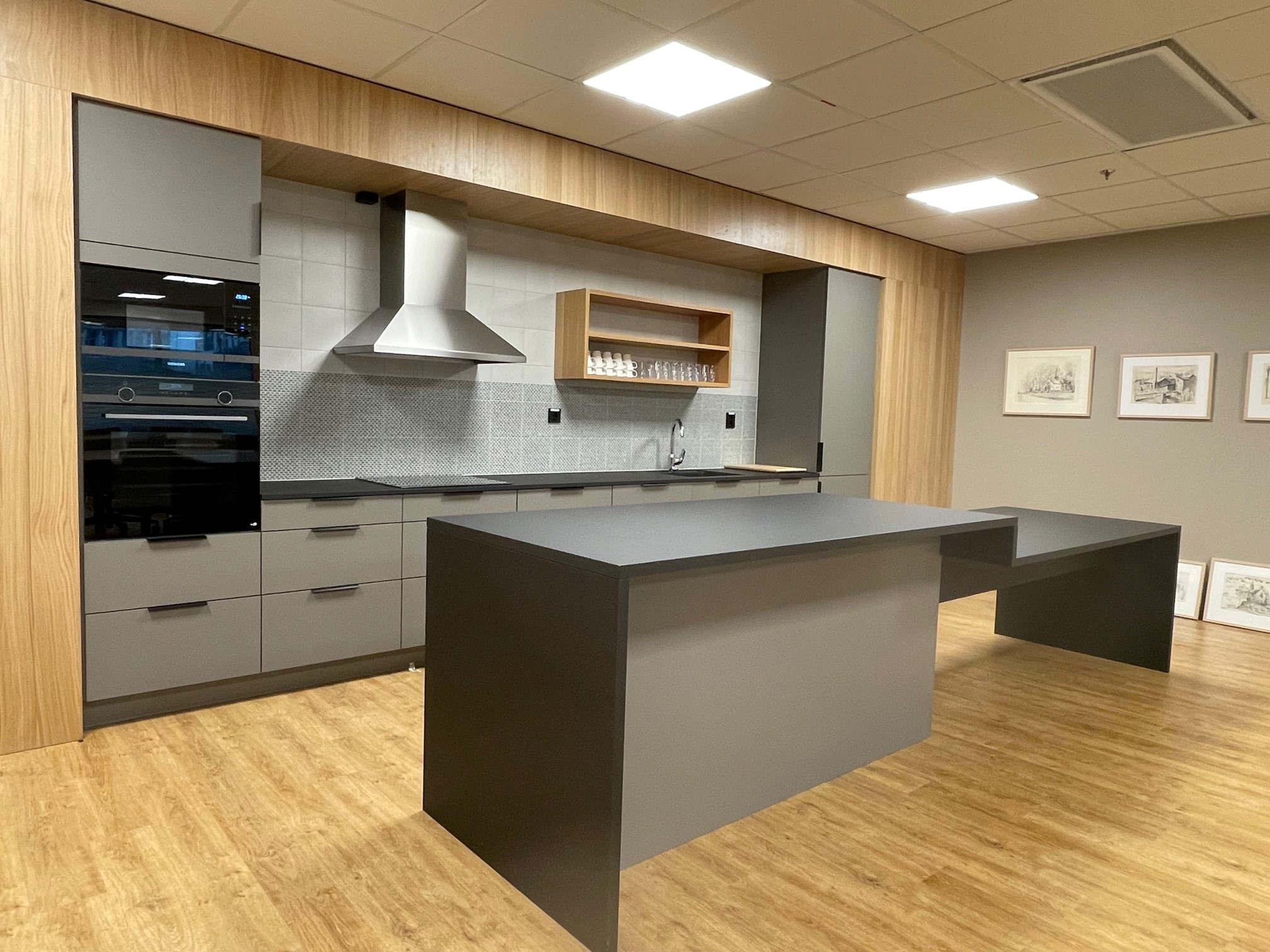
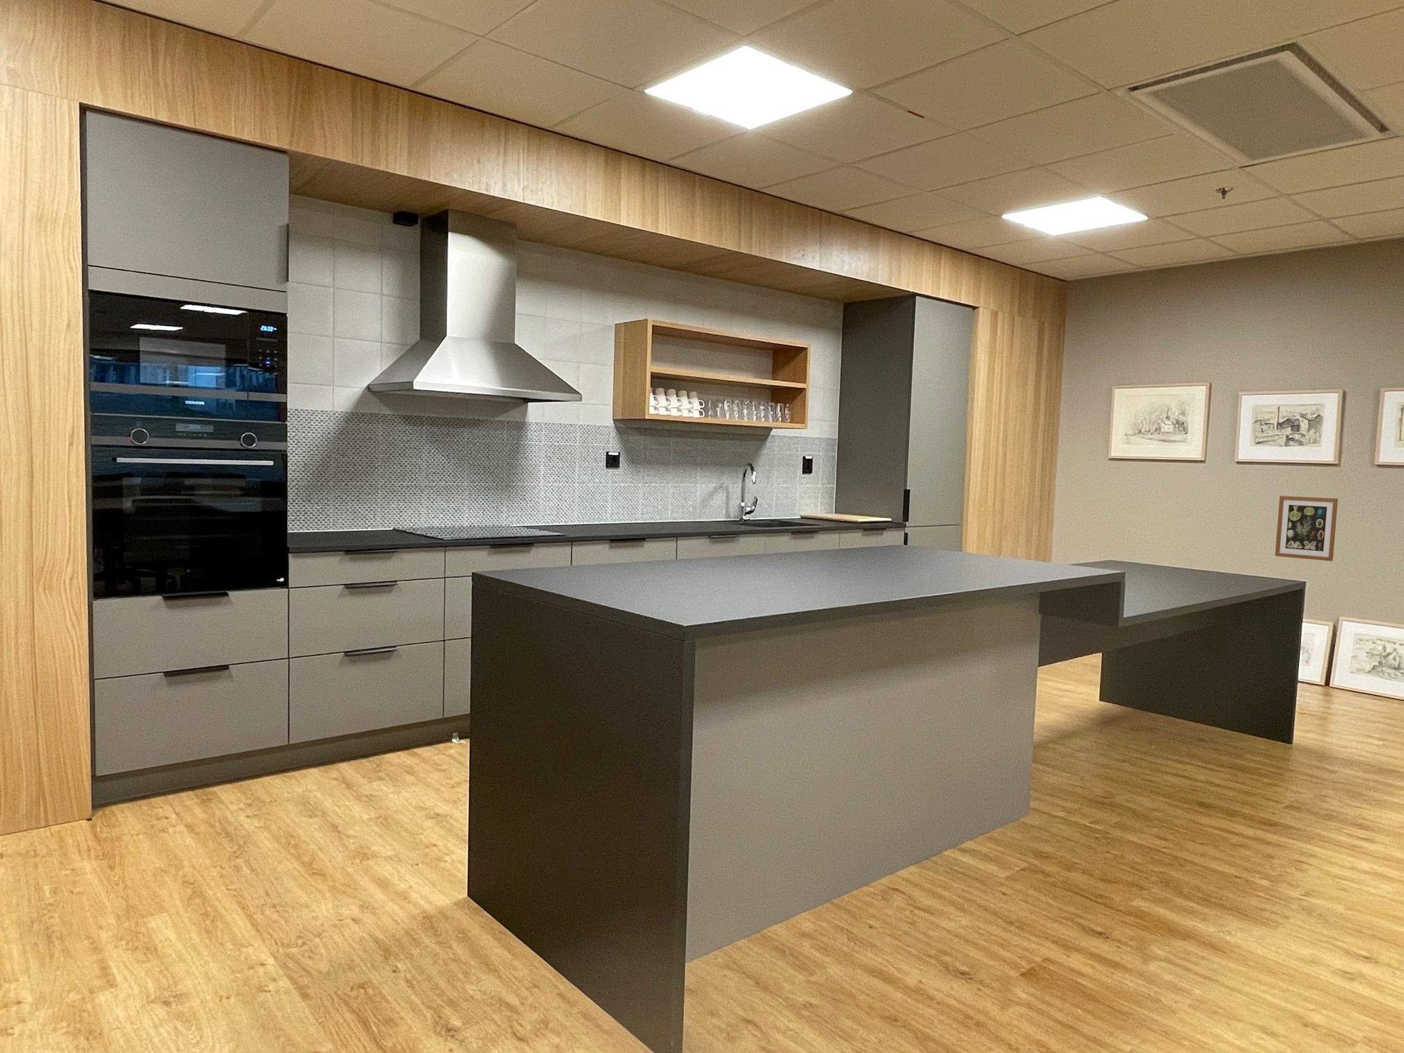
+ wall art (1306, 528)
